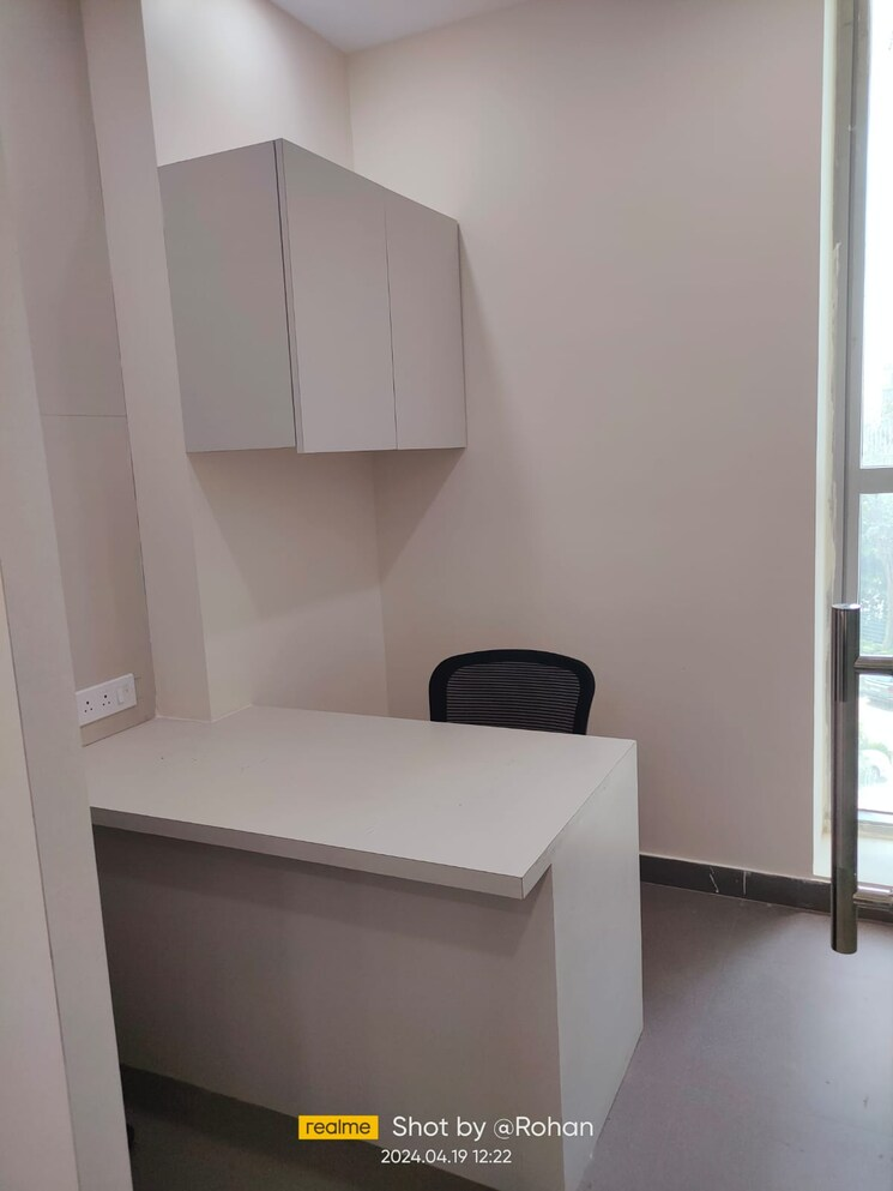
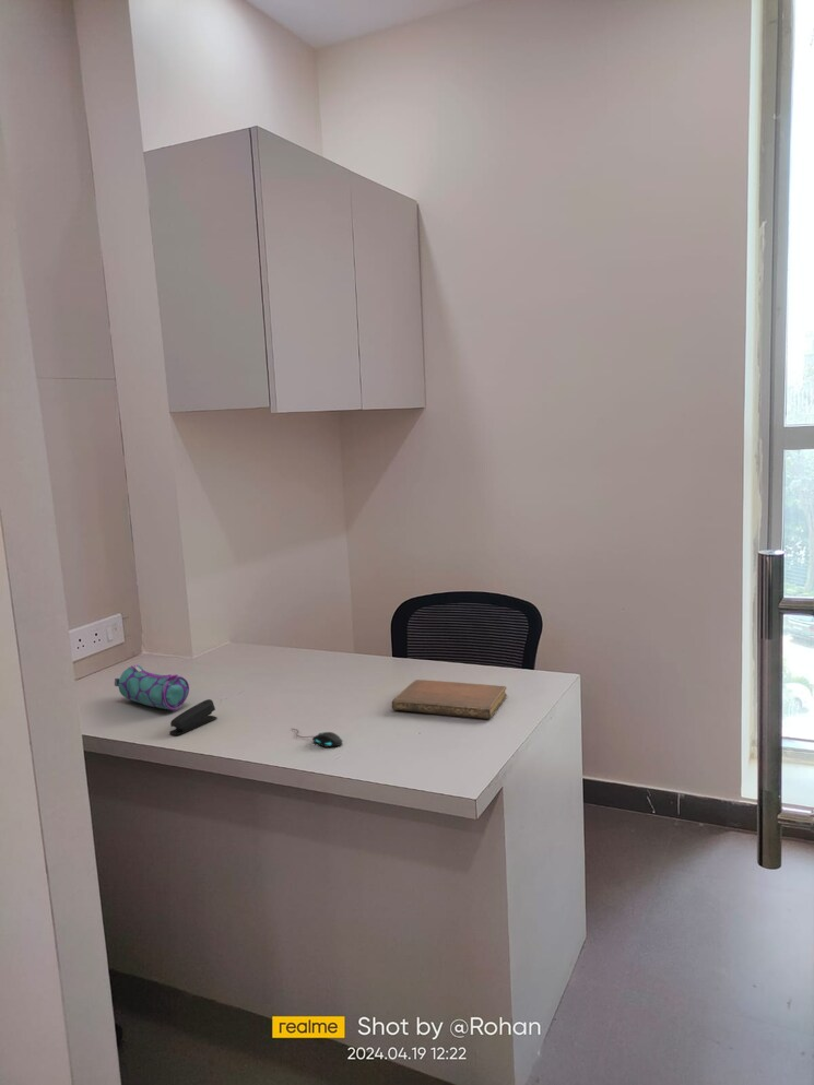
+ pencil case (152, 686)
+ mouse (316, 735)
+ stapler (192, 716)
+ notebook (450, 697)
